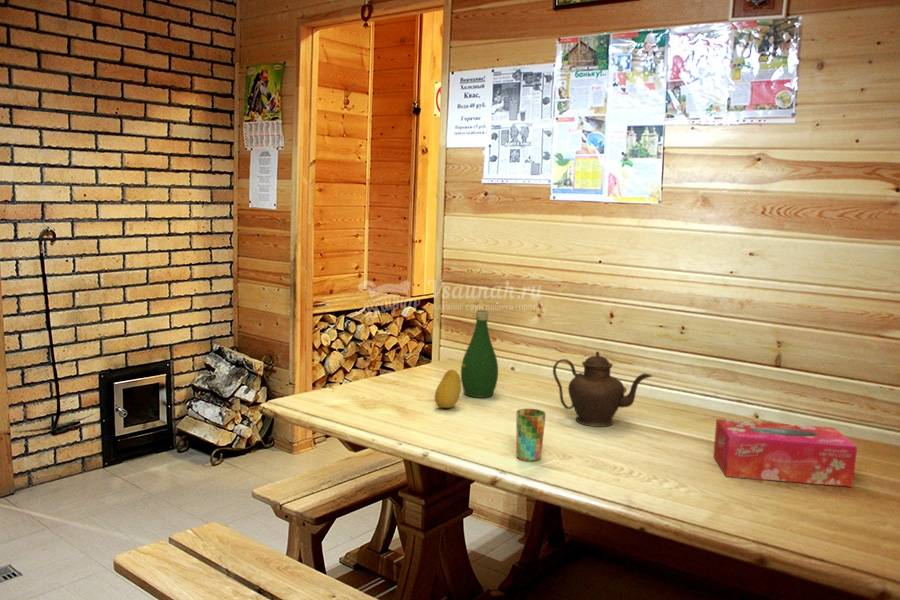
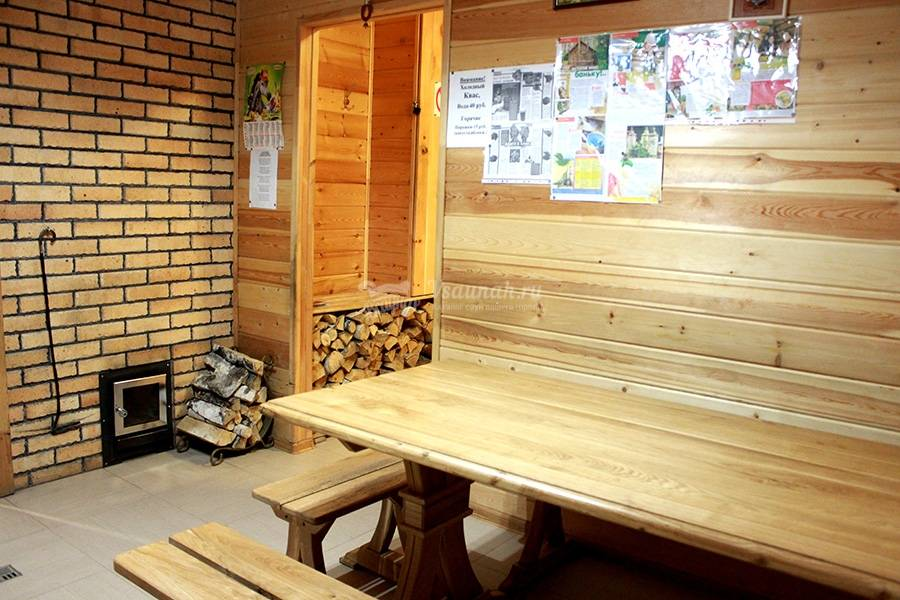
- tissue box (781, 451)
- teapot (599, 387)
- fruit (448, 388)
- cup (529, 435)
- bottle (480, 352)
